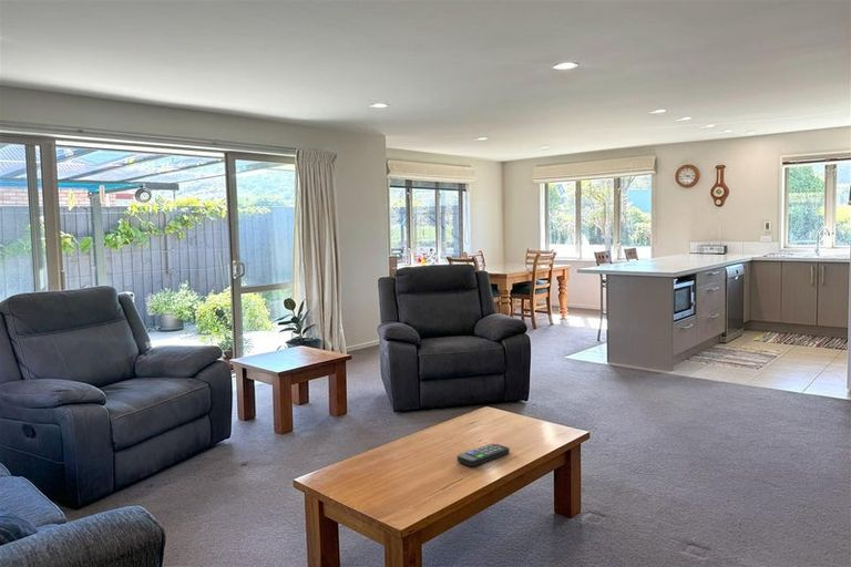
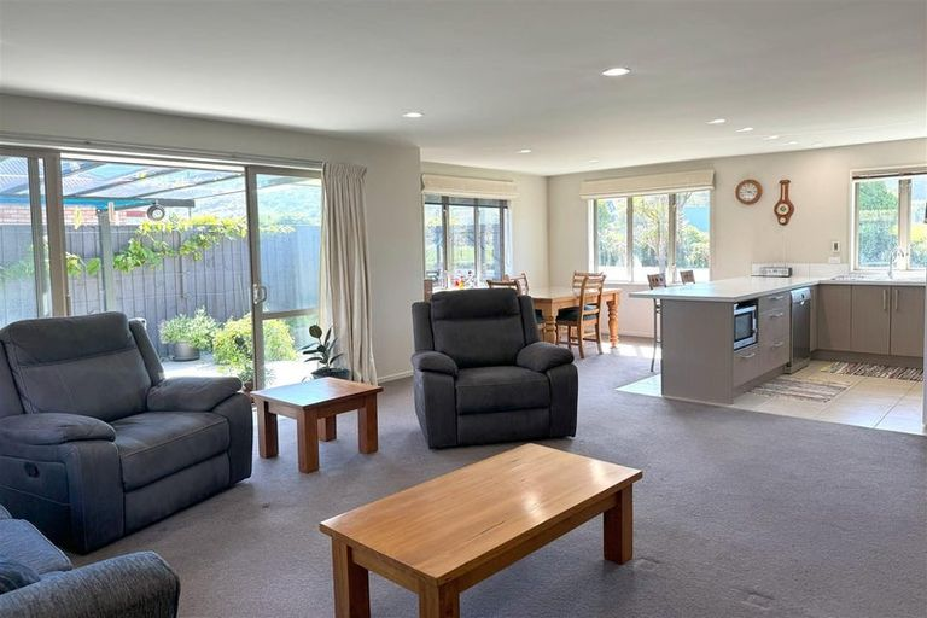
- remote control (483, 453)
